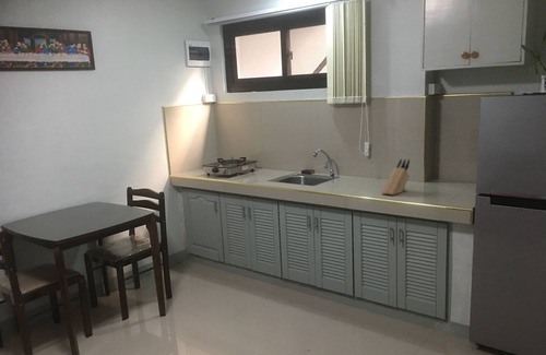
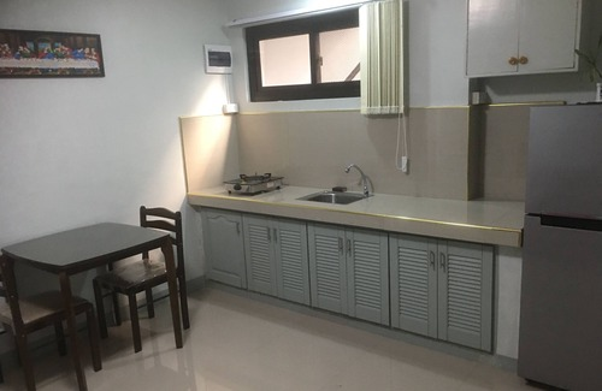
- knife block (396, 176)
